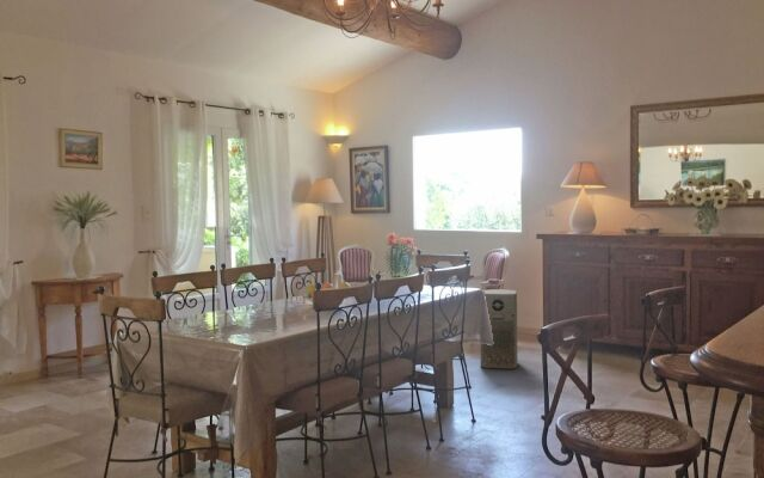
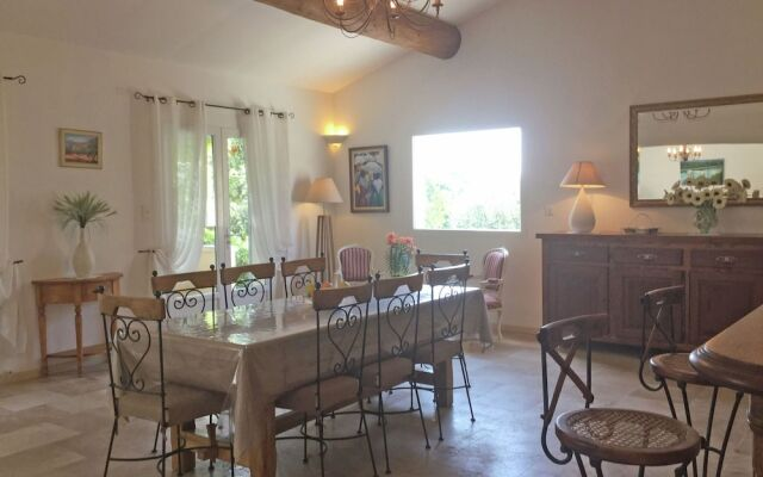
- air purifier (499, 327)
